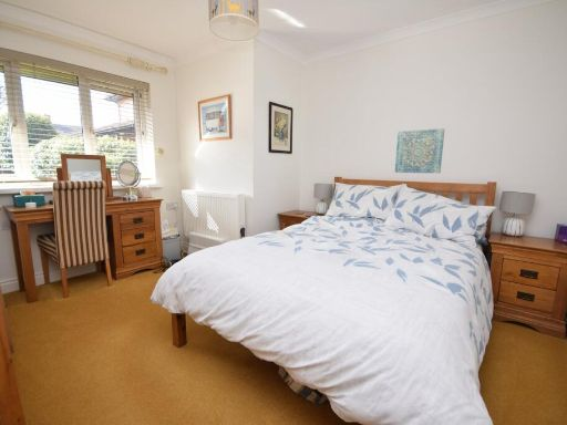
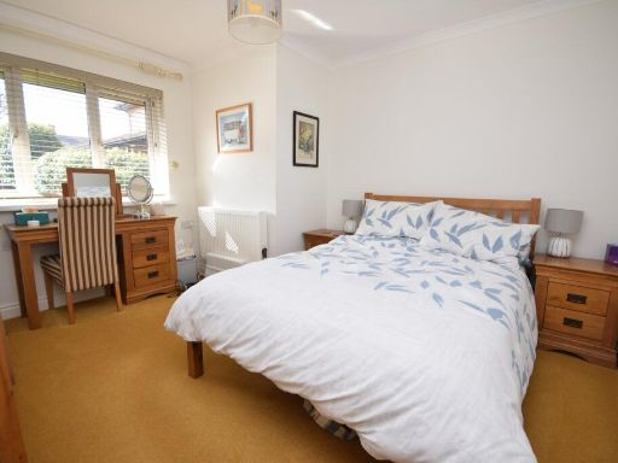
- wall art (417, 152)
